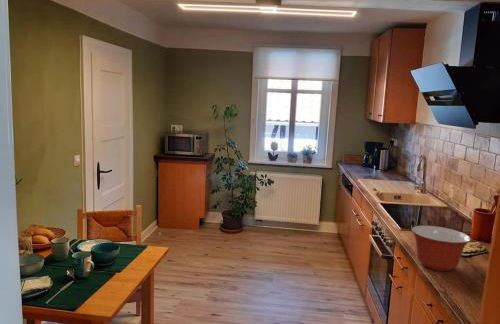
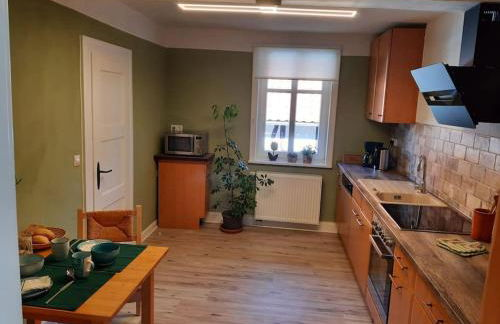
- mixing bowl (438, 249)
